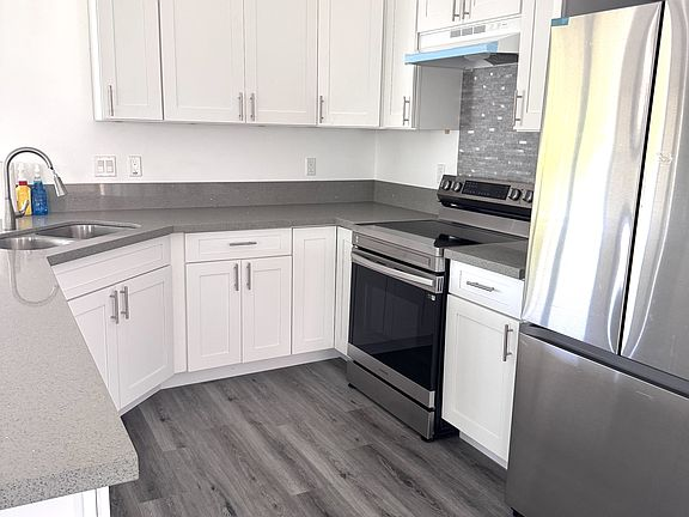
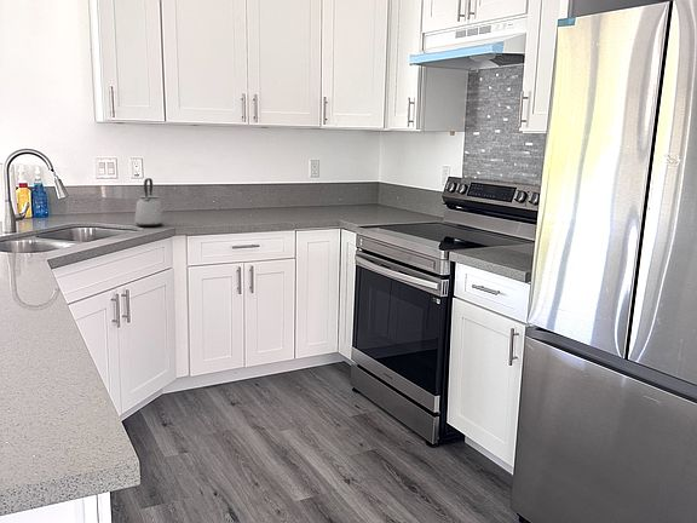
+ kettle (149, 201)
